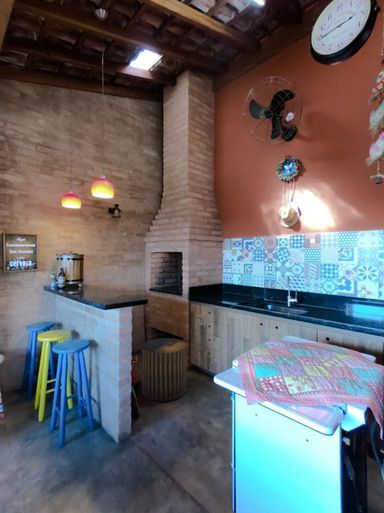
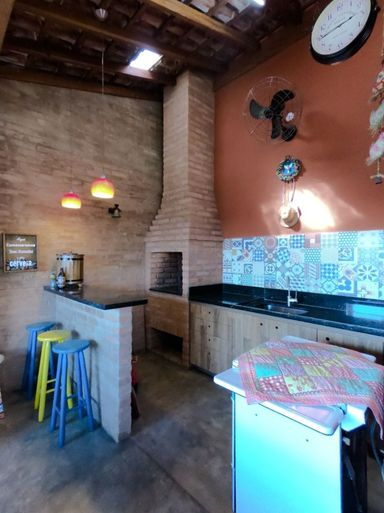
- stool (164, 367)
